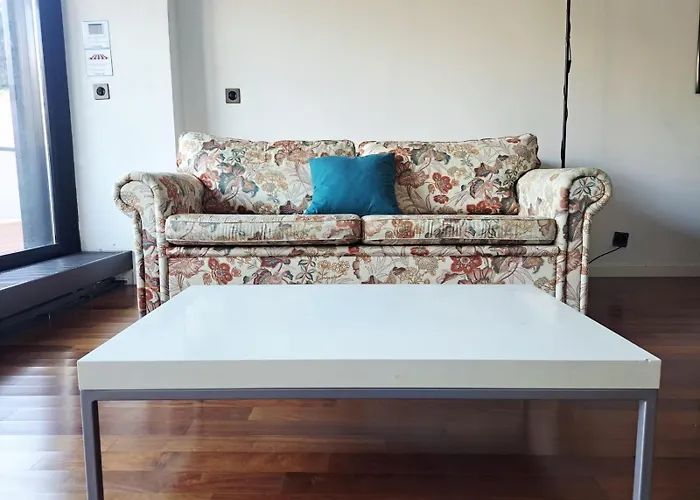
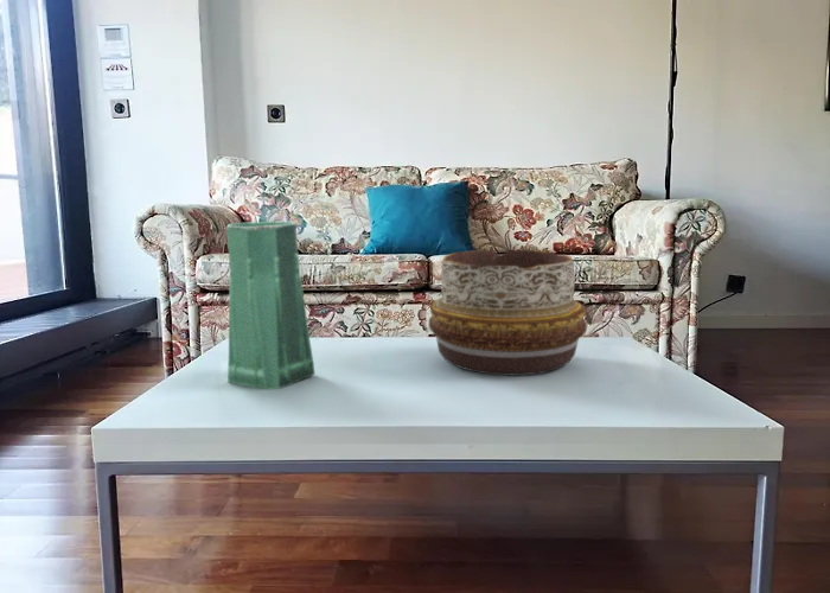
+ decorative bowl (506, 308)
+ vase (267, 301)
